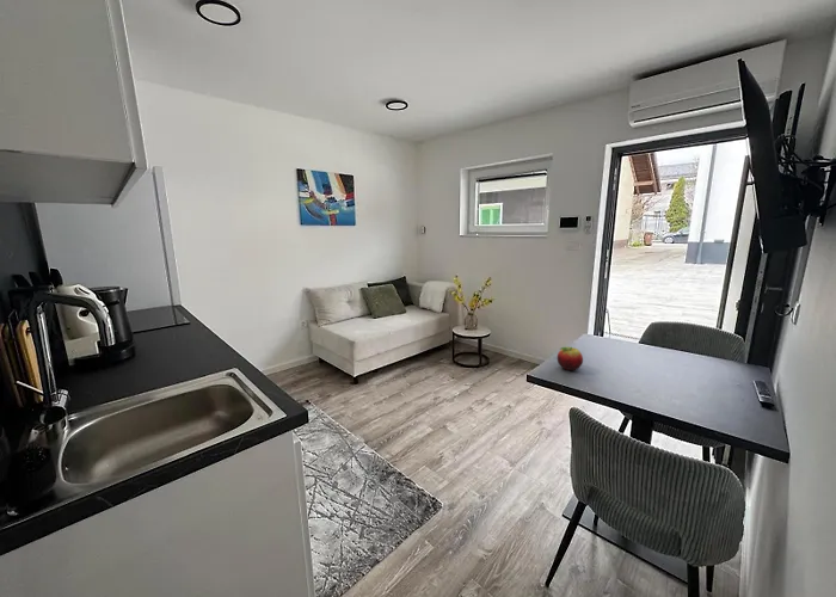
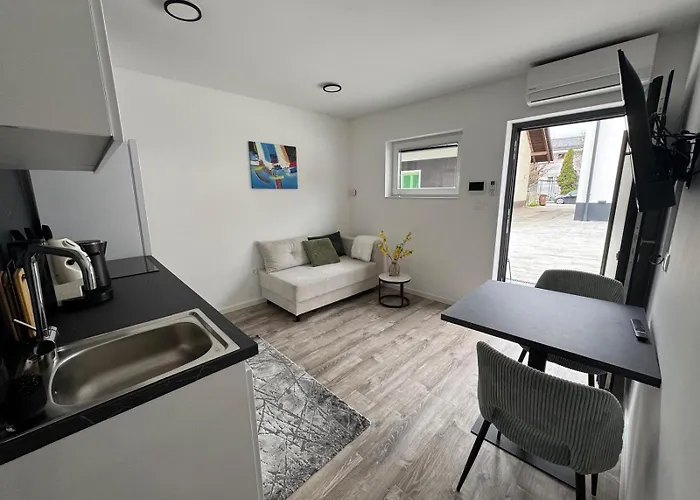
- fruit (570, 357)
